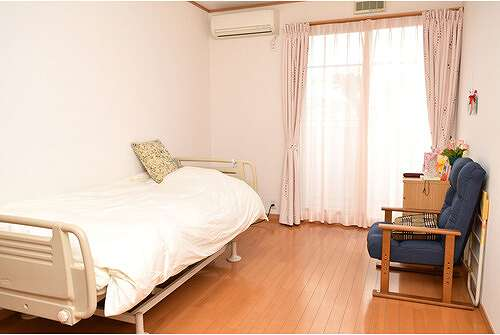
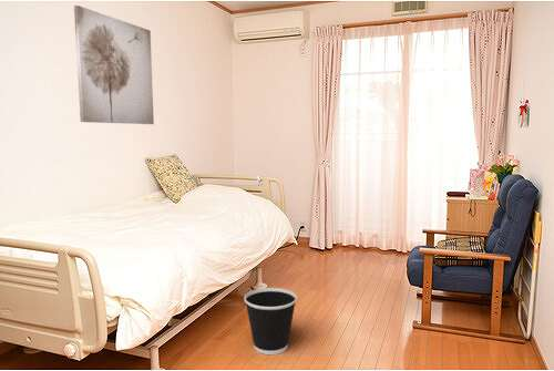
+ wall art (119, 71)
+ wastebasket (270, 321)
